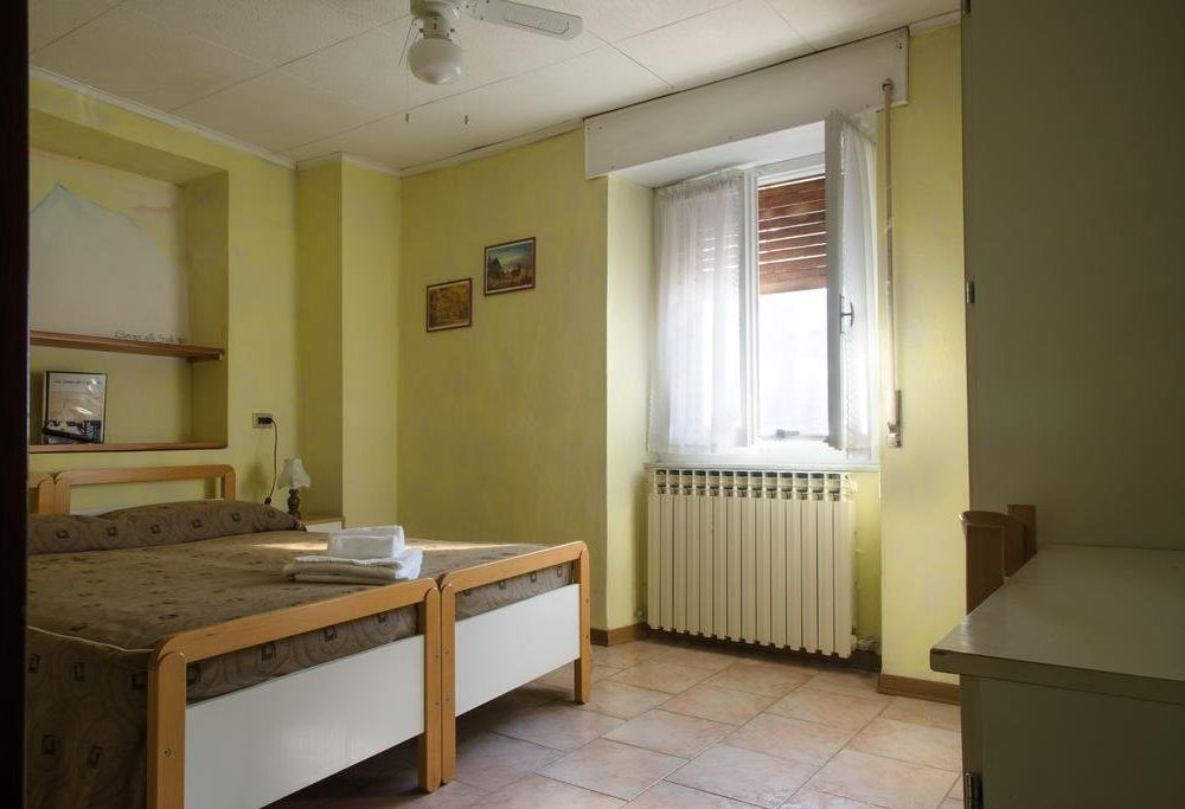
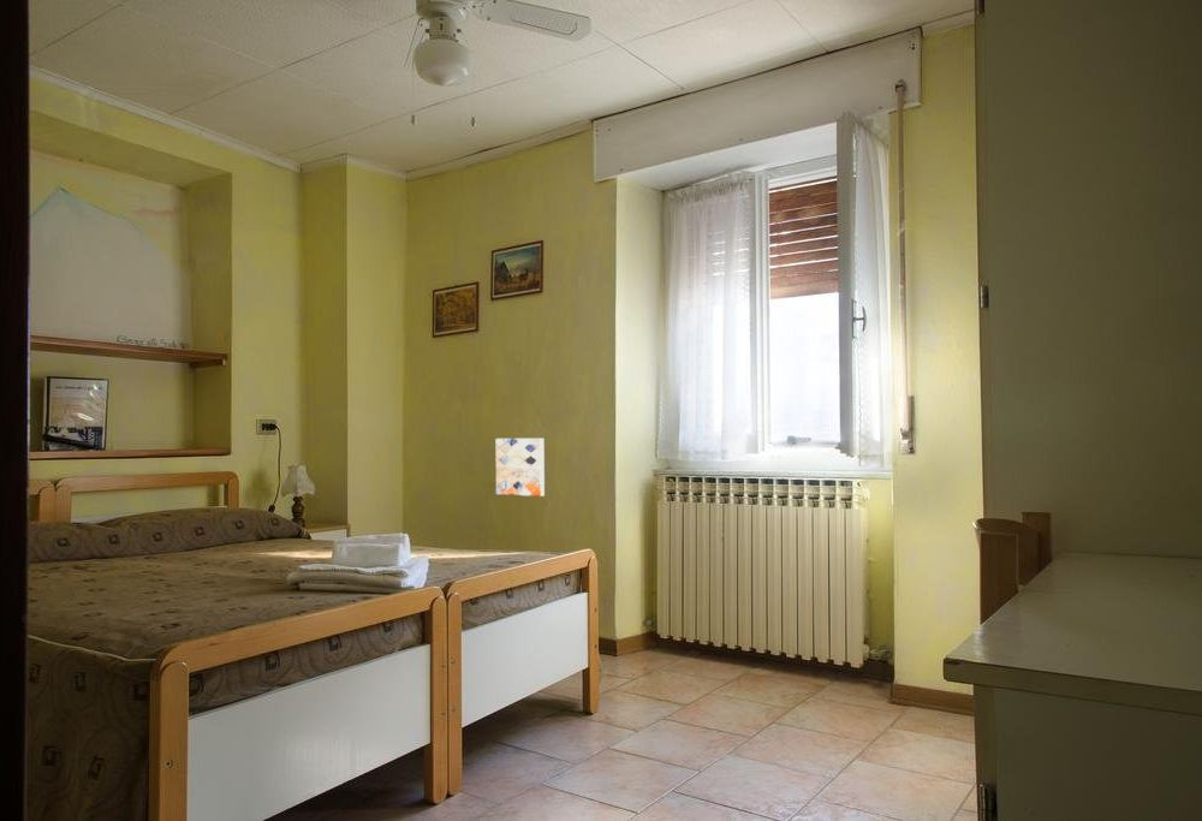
+ wall art (519, 466)
